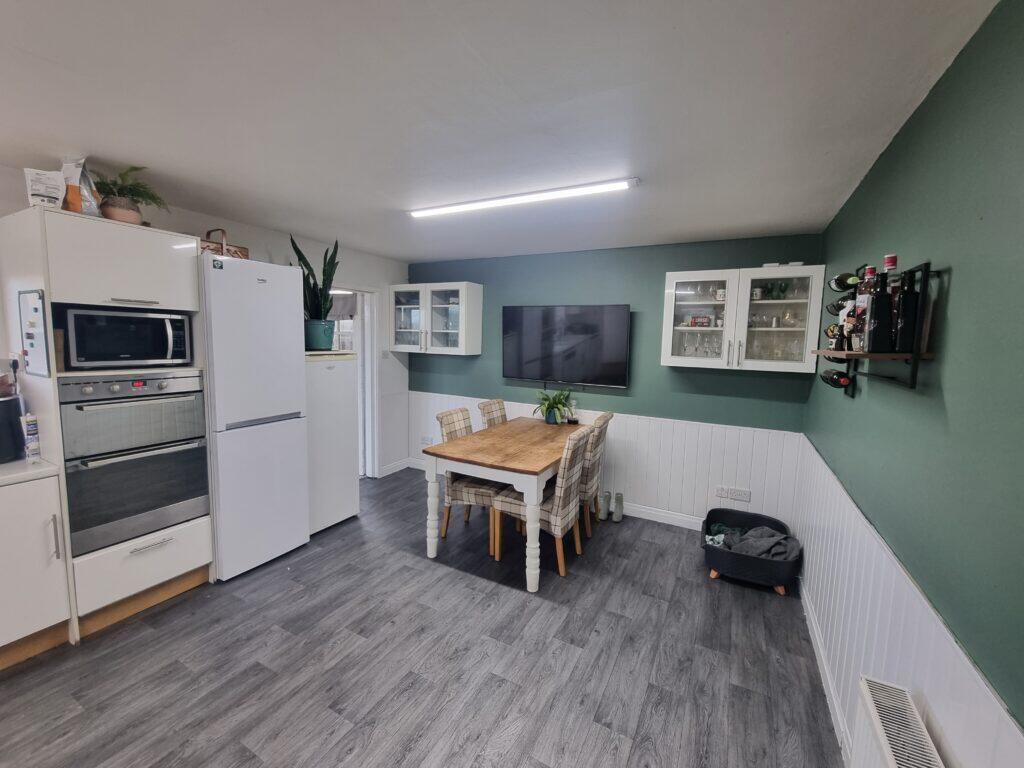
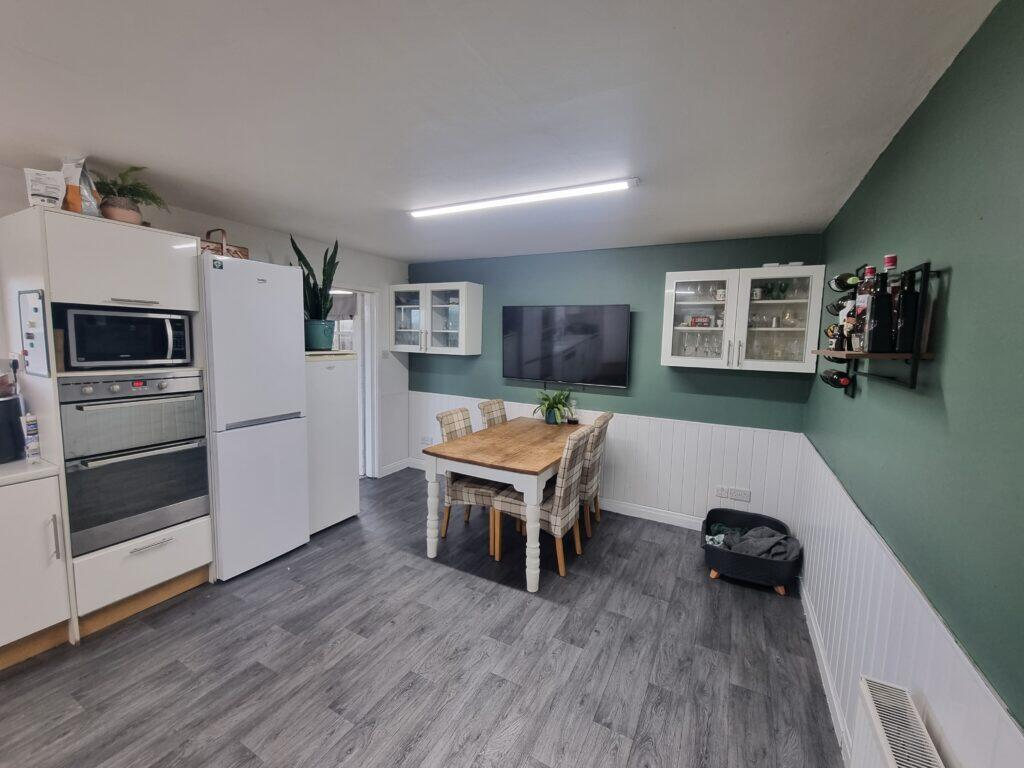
- boots (609, 505)
